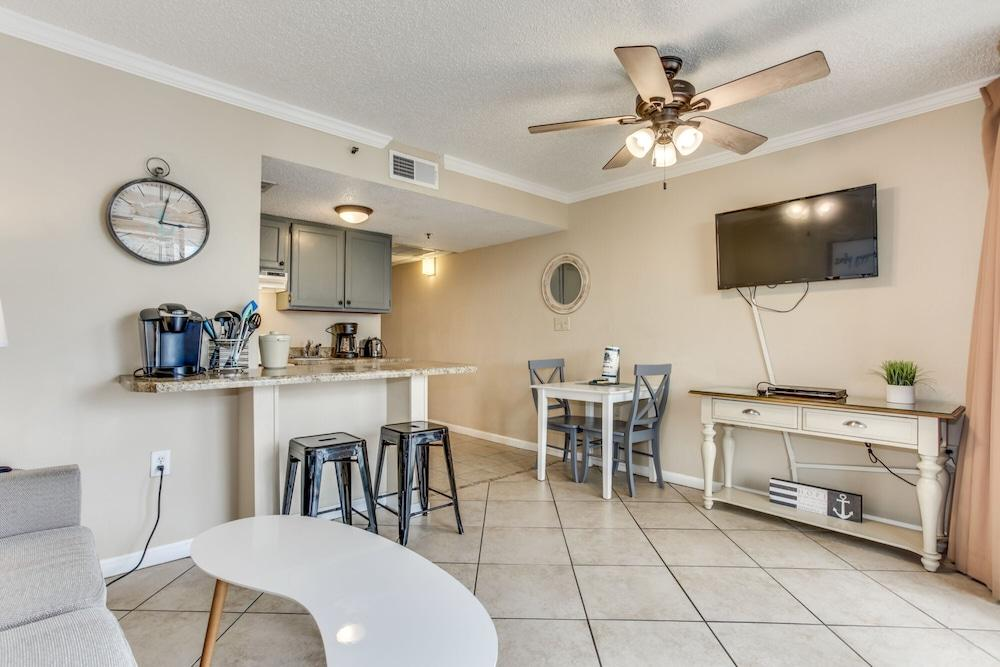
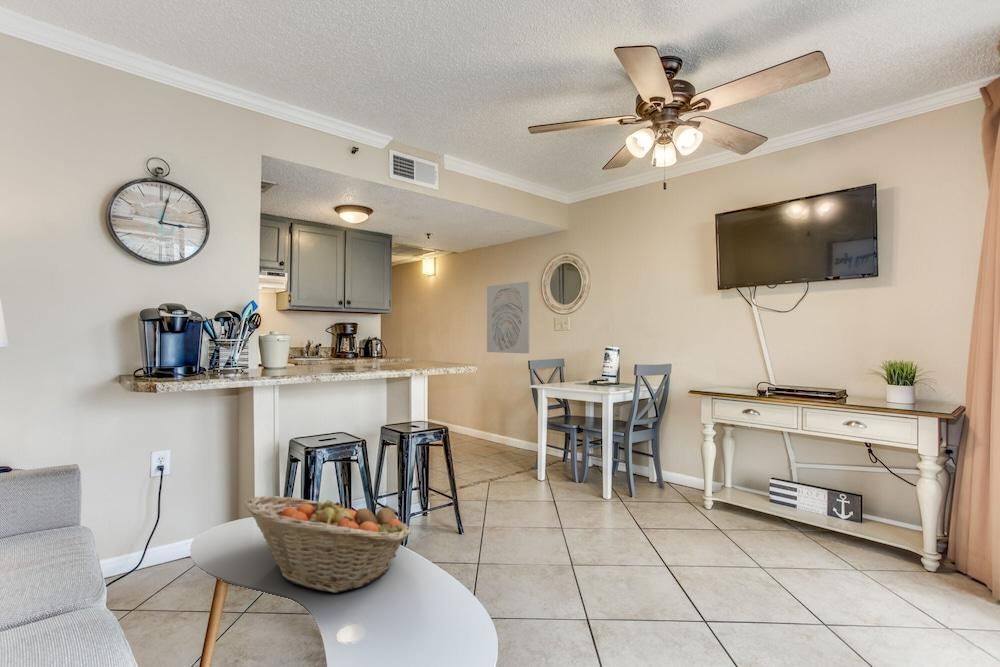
+ wall art (507, 318)
+ fruit basket (328, 530)
